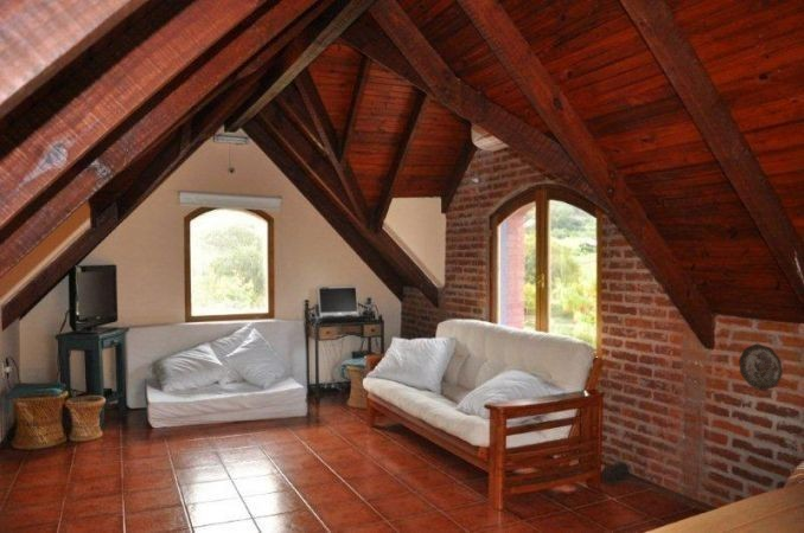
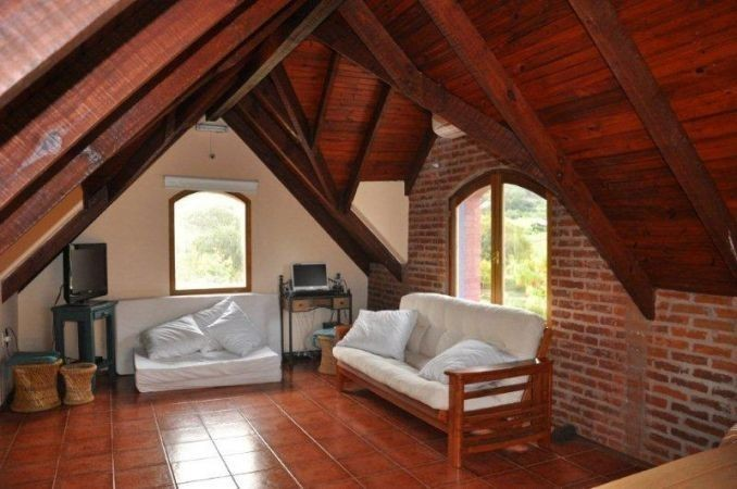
- decorative plate (760, 366)
